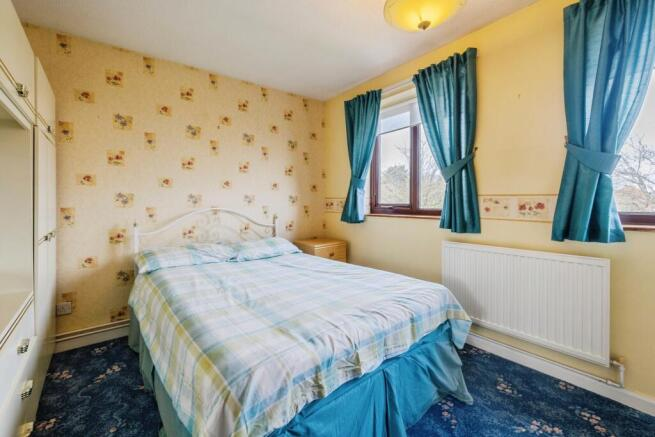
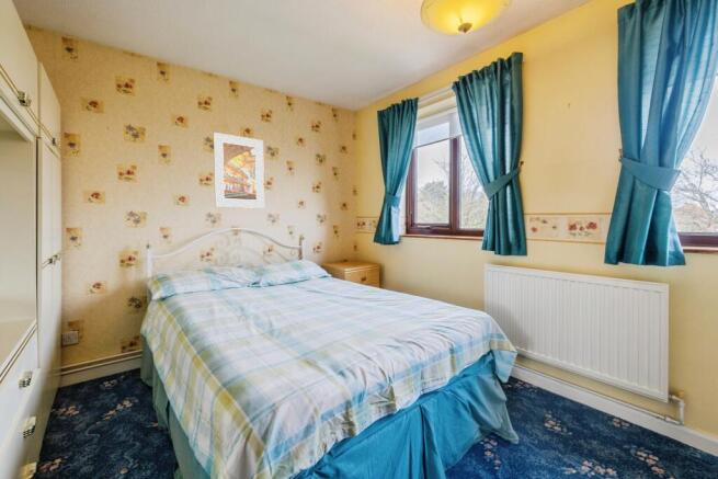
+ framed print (240, 172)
